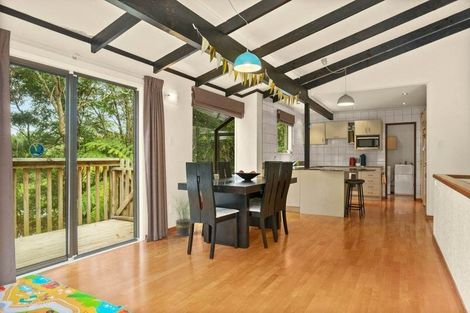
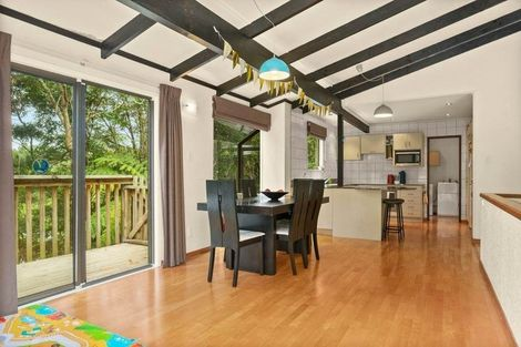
- potted plant (182, 213)
